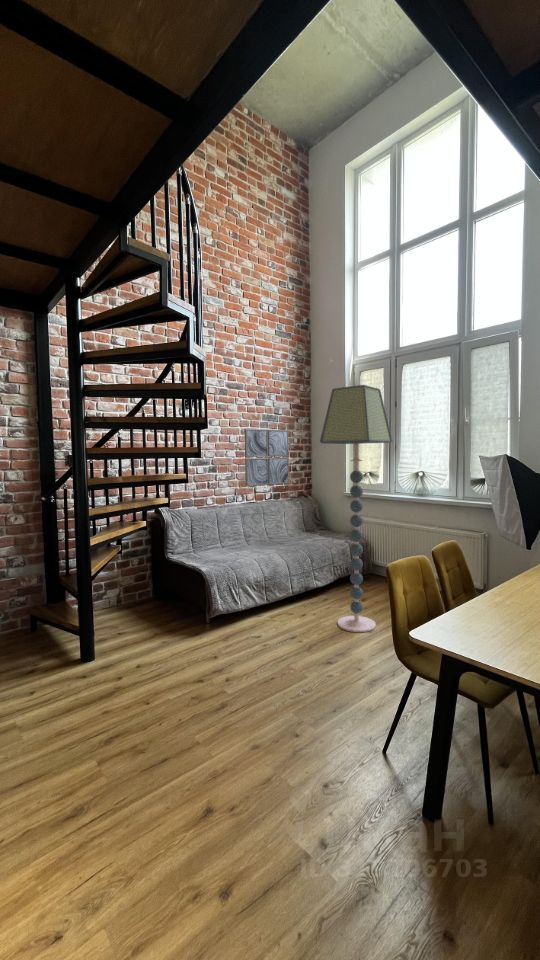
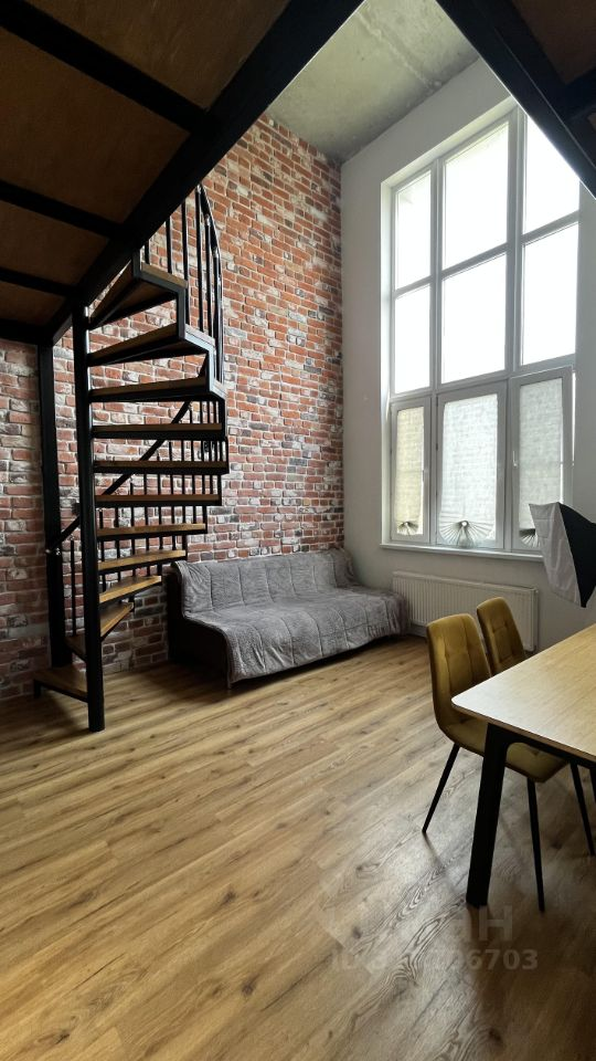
- floor lamp (356, 508)
- wall art (267, 456)
